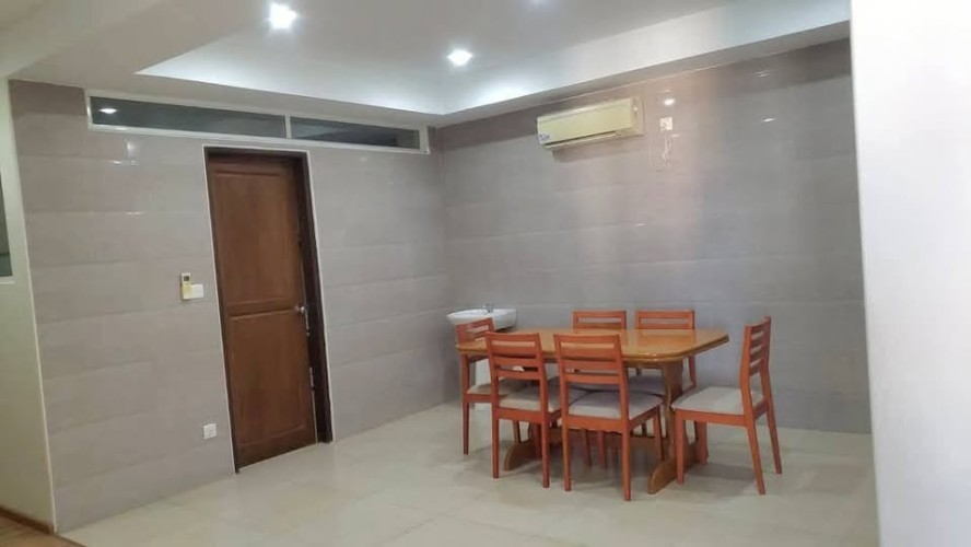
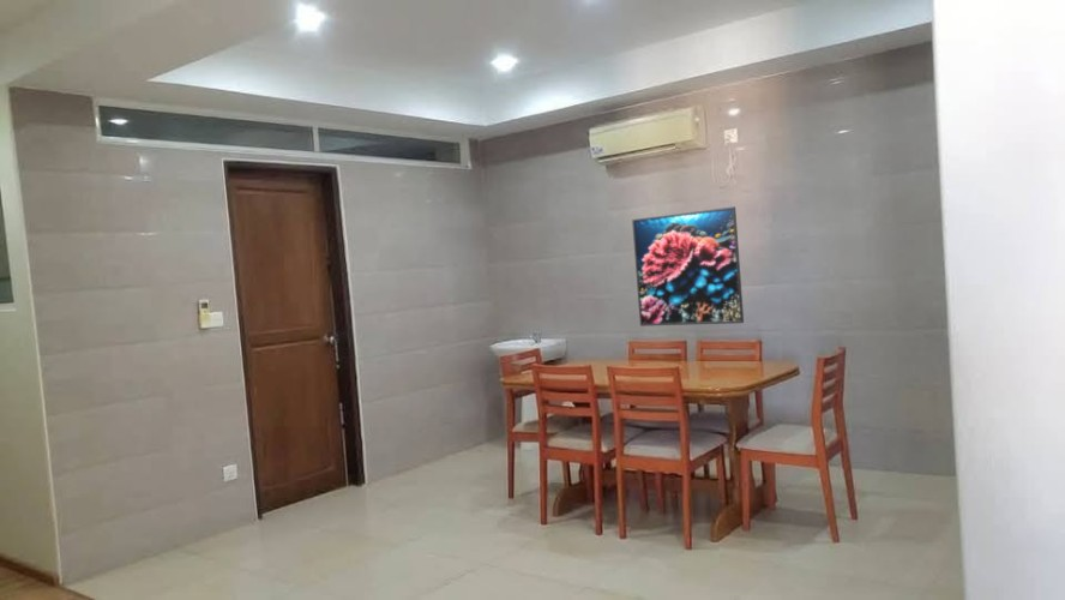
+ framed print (685, 269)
